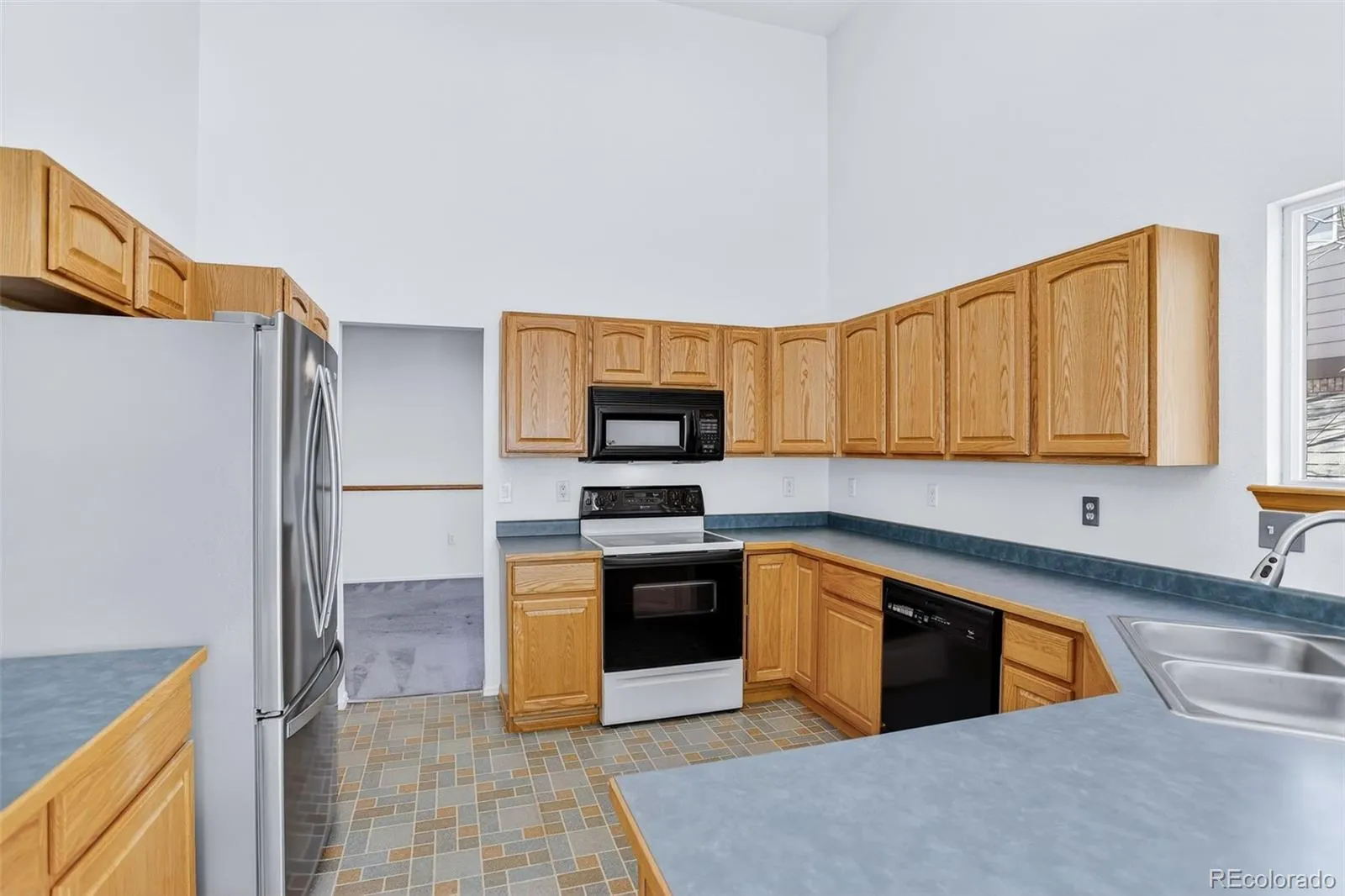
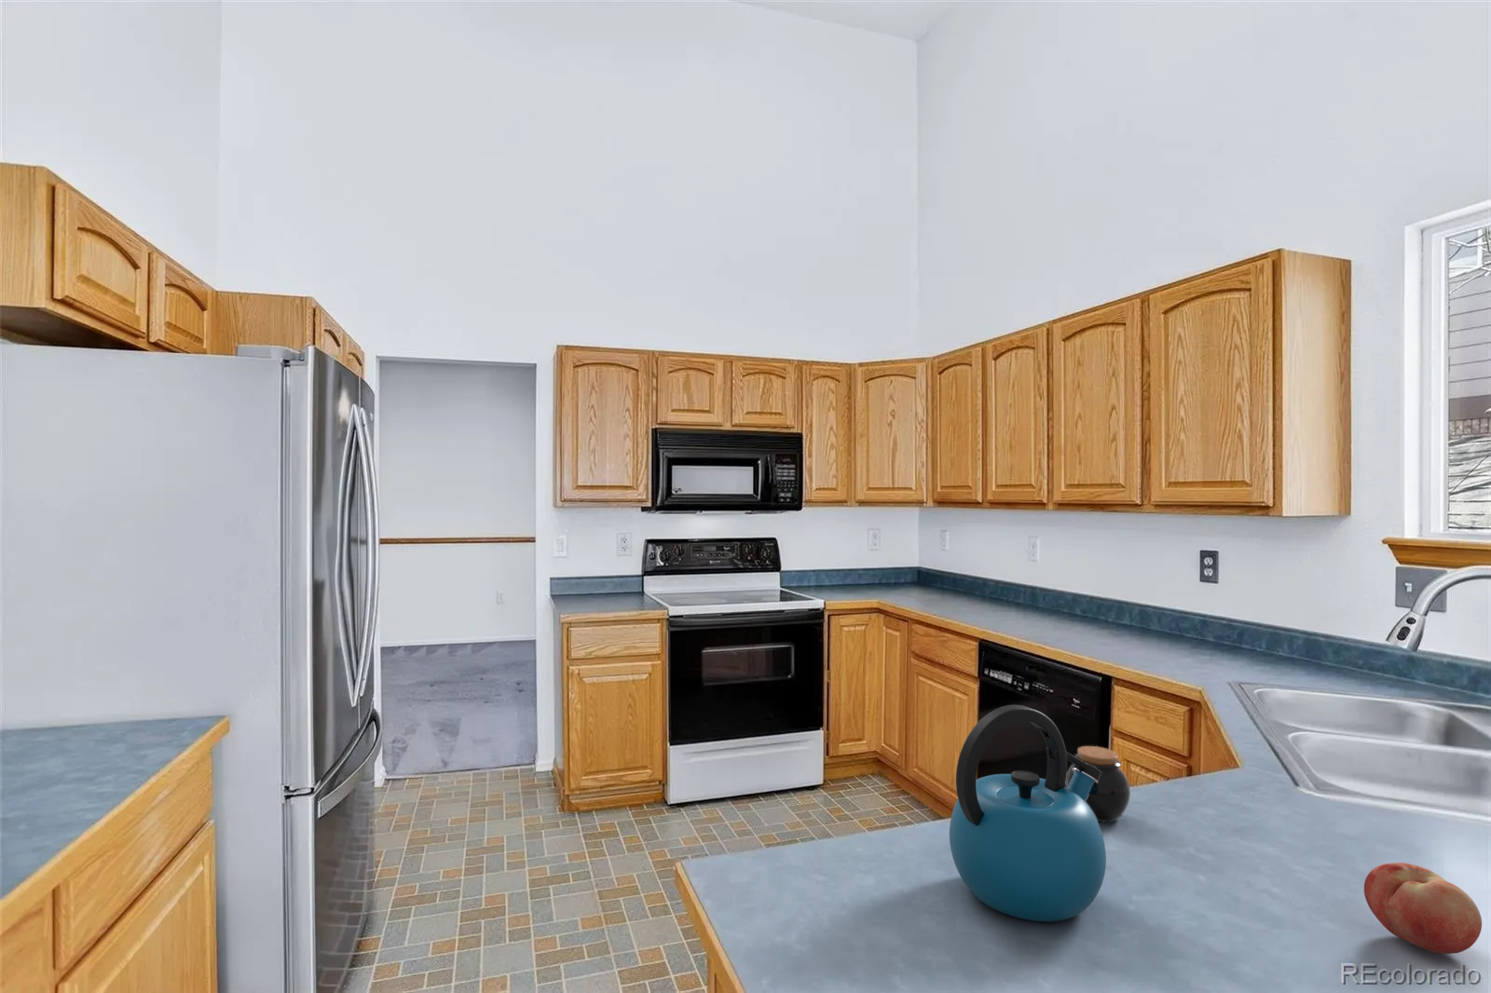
+ jar (1096, 784)
+ fruit (1420, 908)
+ kettle (1032, 798)
